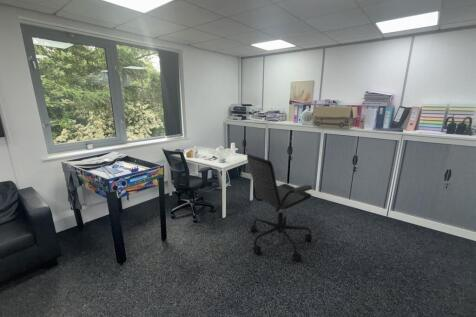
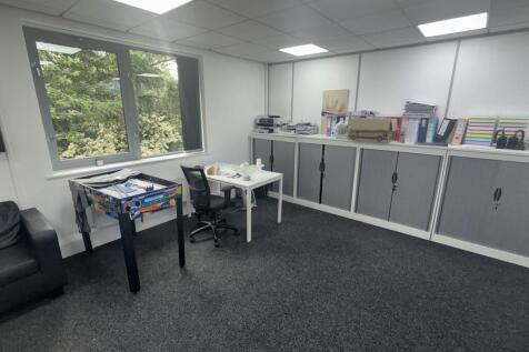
- office chair (280, 199)
